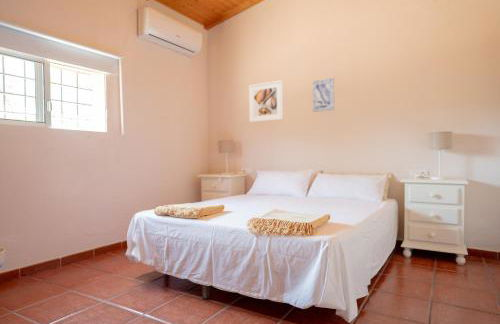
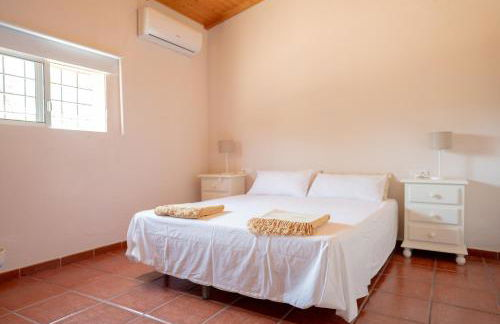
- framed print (265, 102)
- wall art (323, 95)
